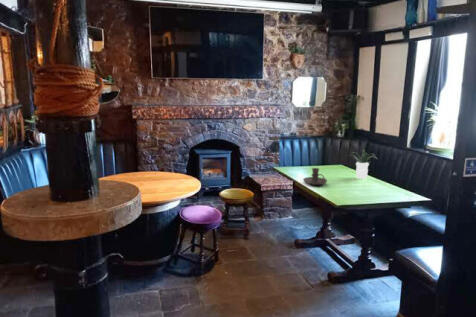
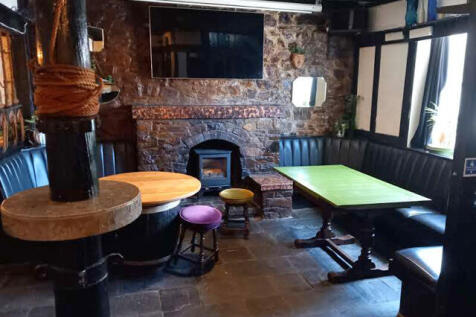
- candle holder (316, 176)
- potted plant (362, 164)
